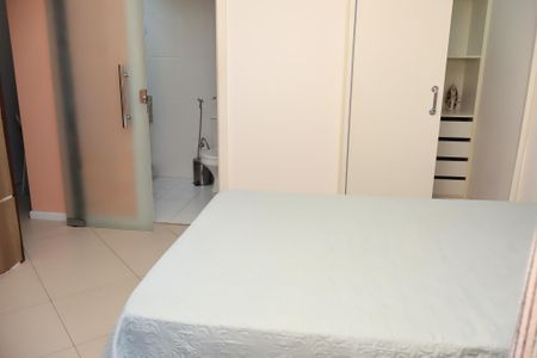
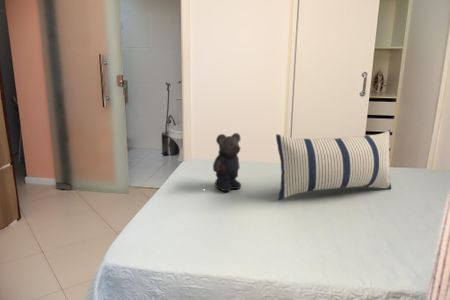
+ bear (225, 159)
+ pillow (337, 163)
